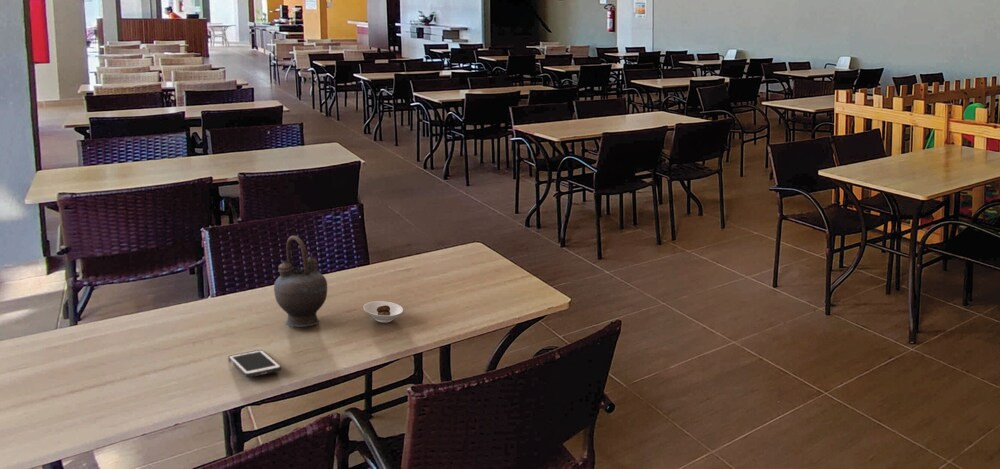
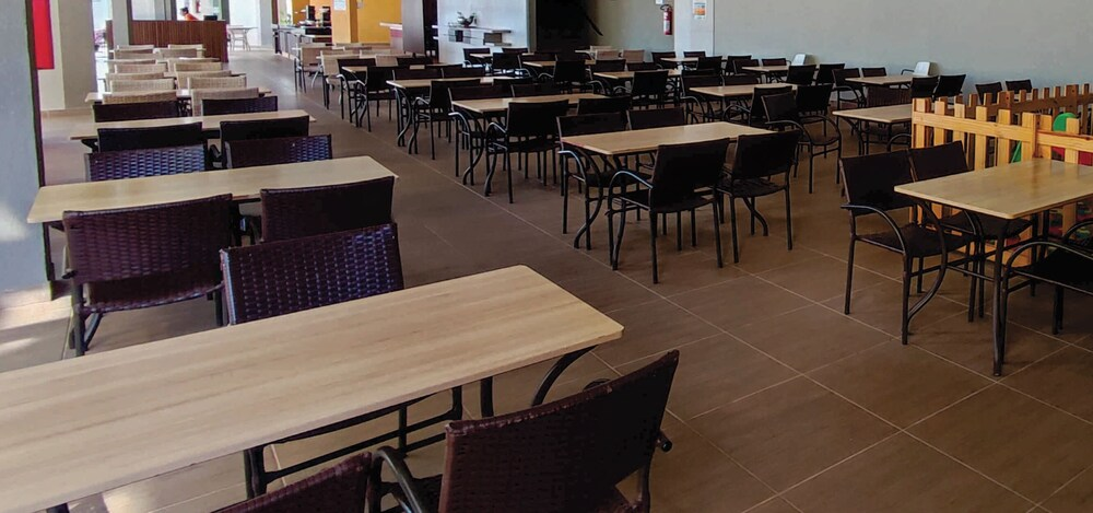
- teapot (297, 279)
- cell phone (254, 363)
- saucer (383, 312)
